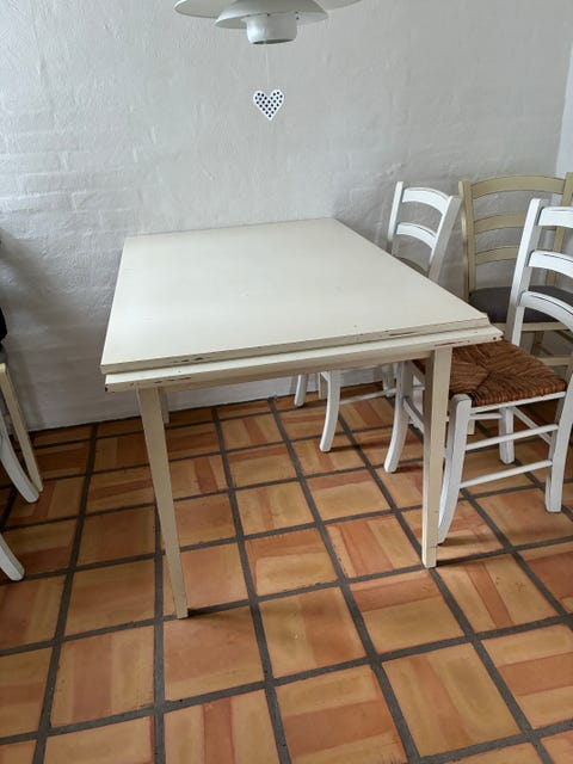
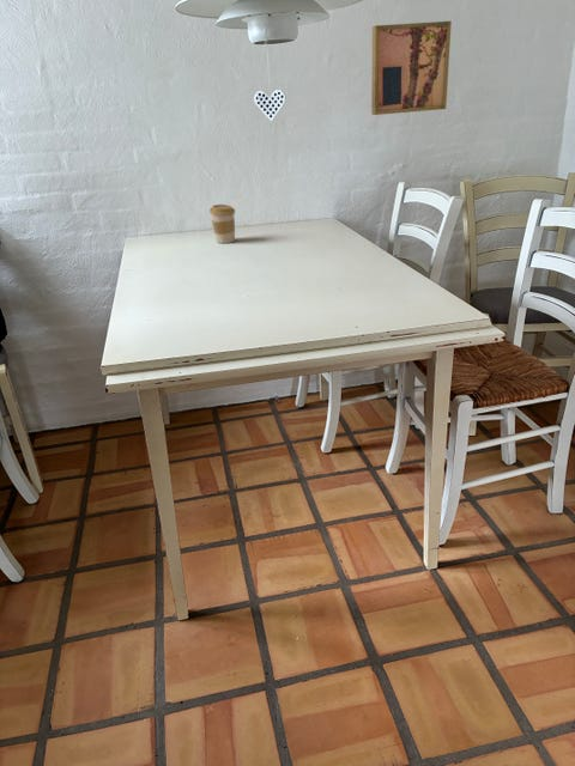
+ wall art (410, 68)
+ coffee cup (223, 223)
